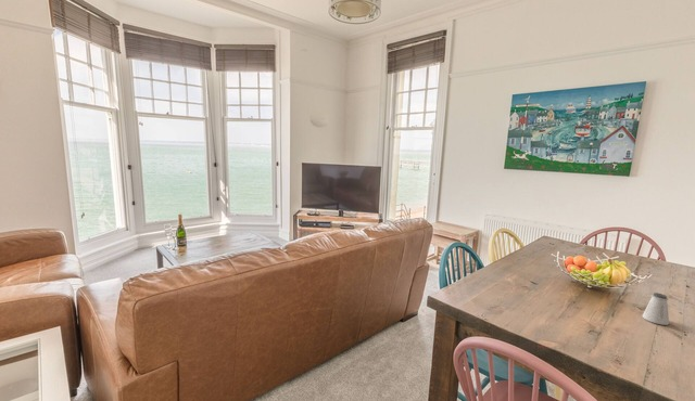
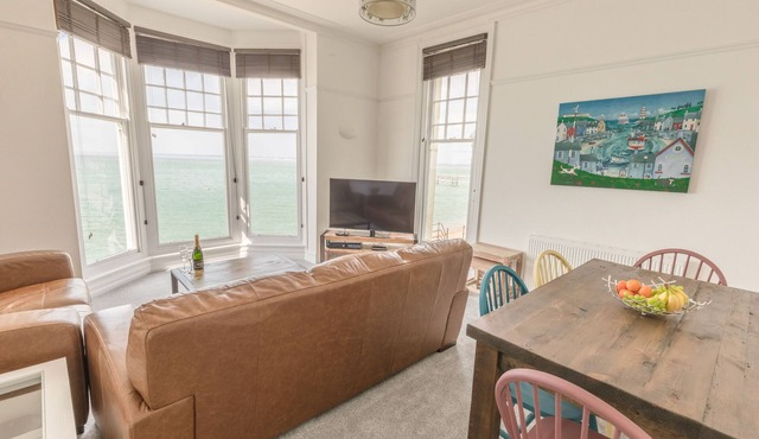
- saltshaker (657, 307)
